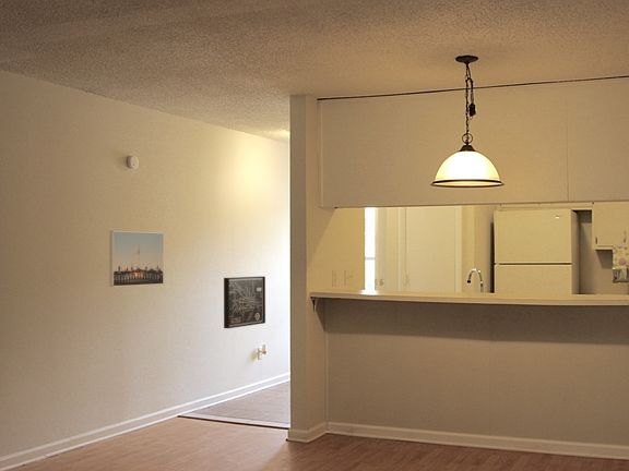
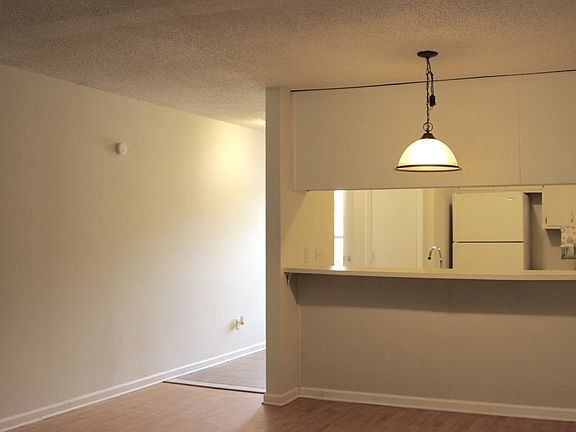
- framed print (138, 258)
- wall art (245, 301)
